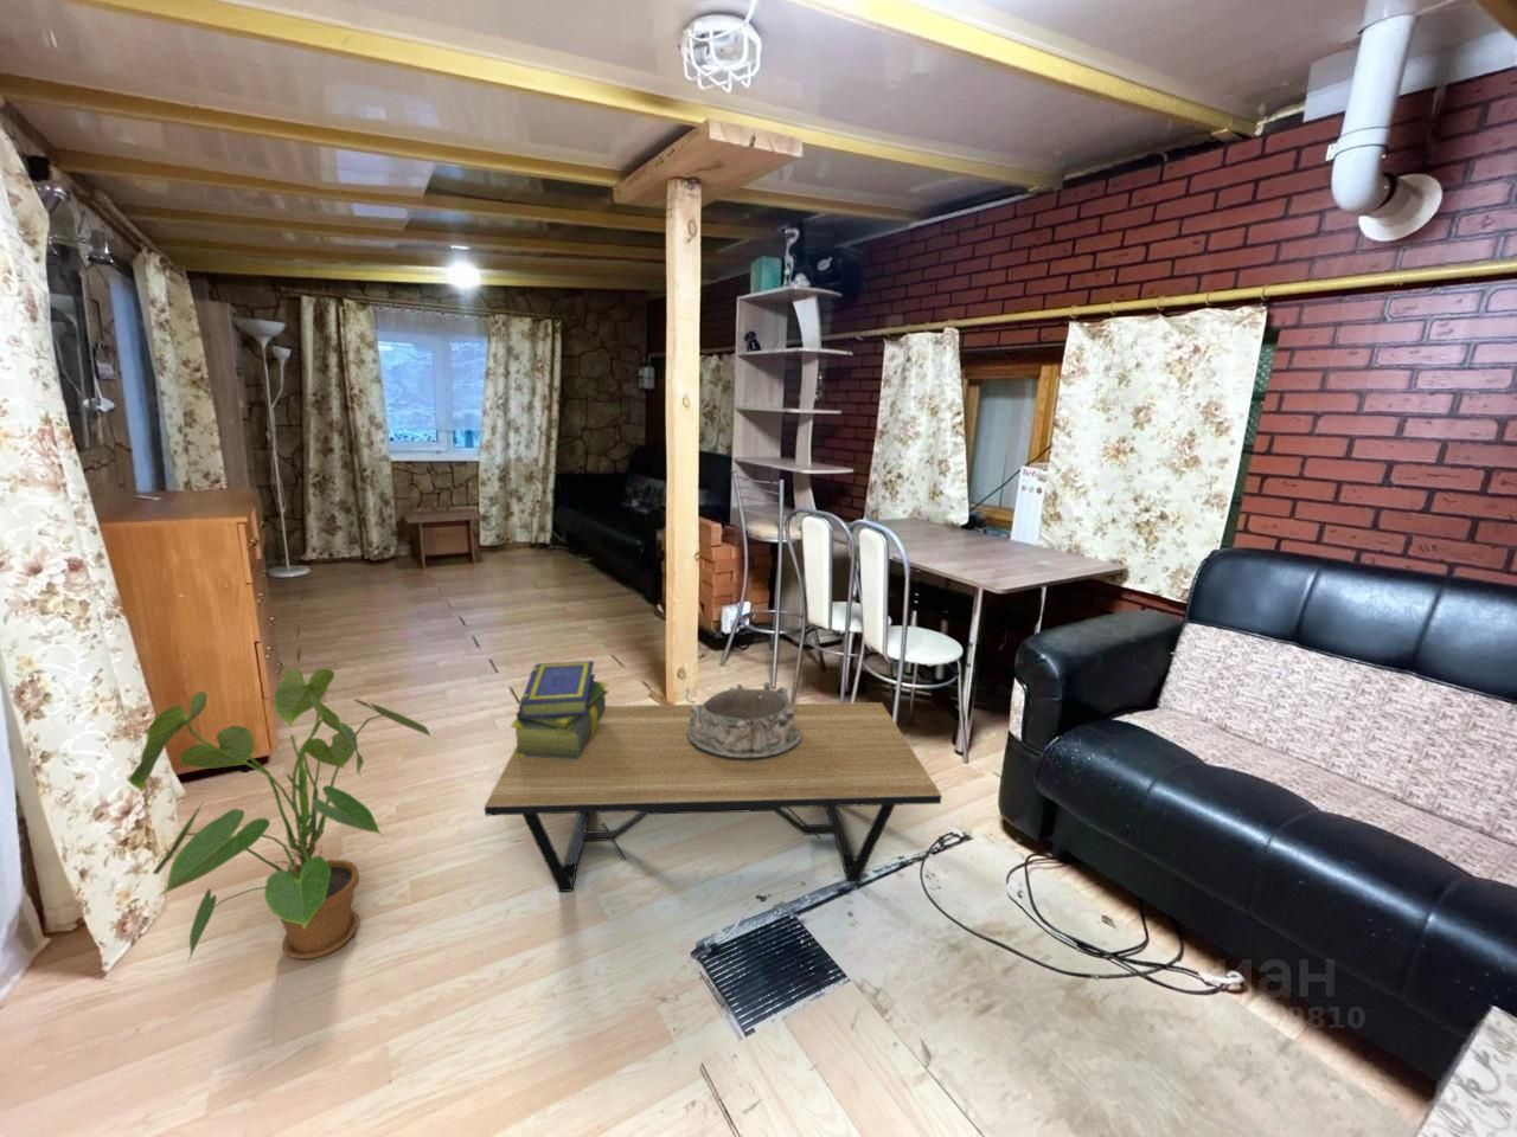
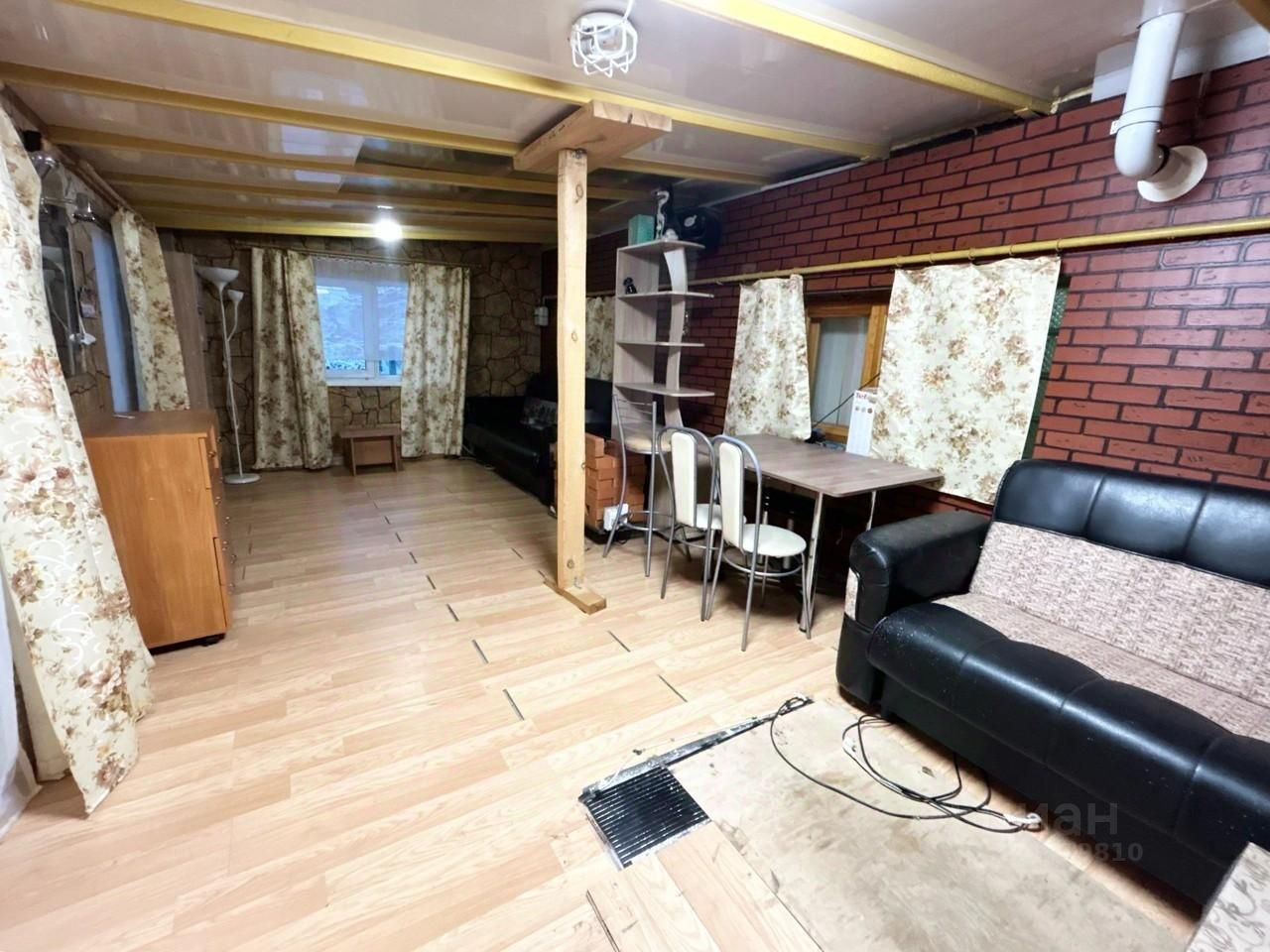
- house plant (296, 807)
- coffee table (715, 794)
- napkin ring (747, 719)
- stack of books (561, 708)
